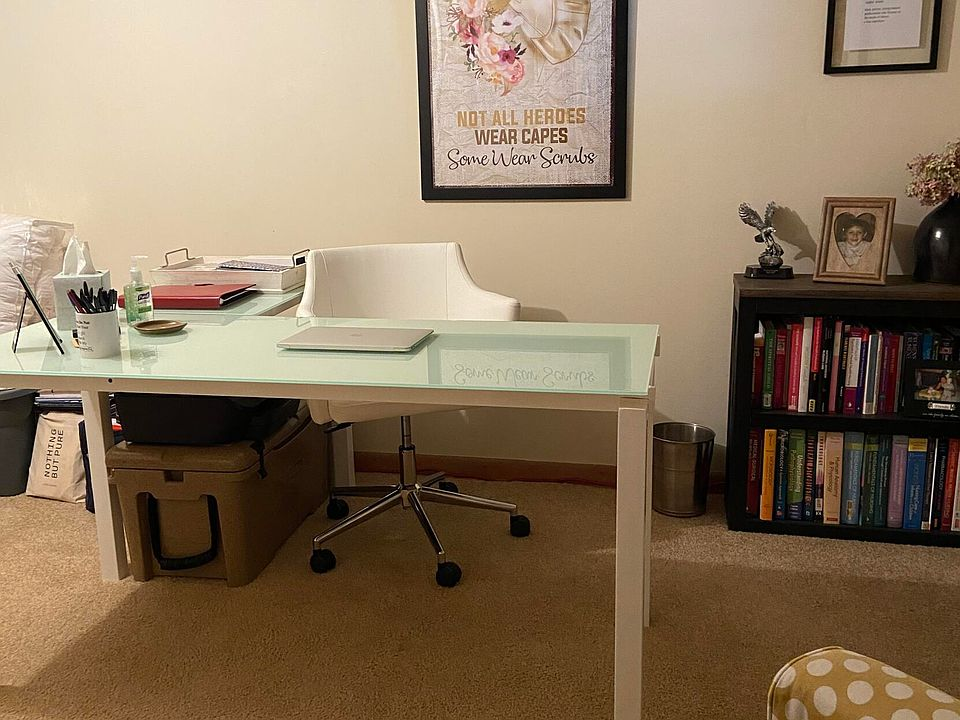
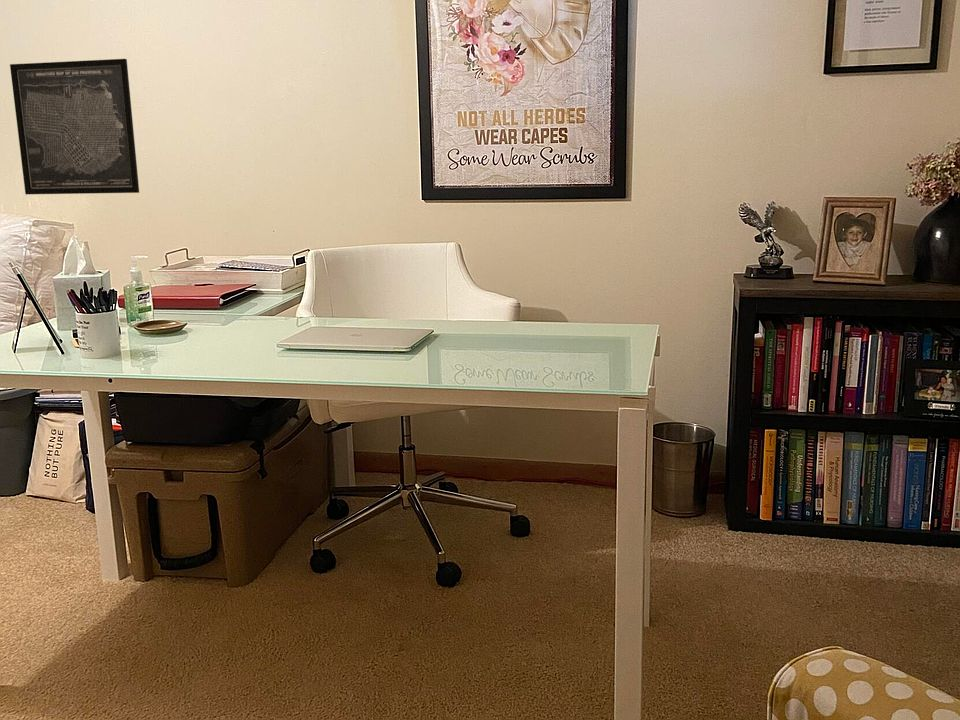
+ wall art (74, 128)
